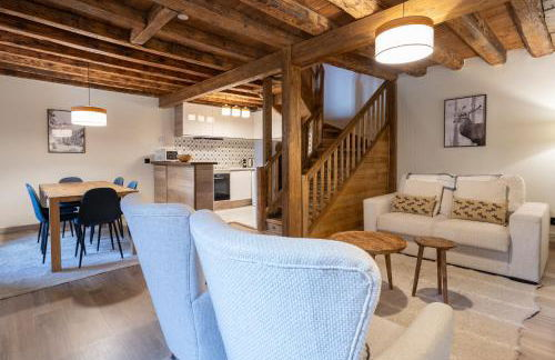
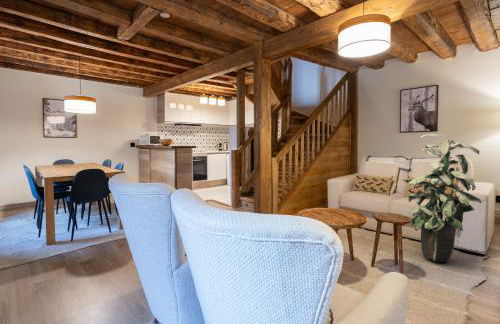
+ indoor plant (437, 196)
